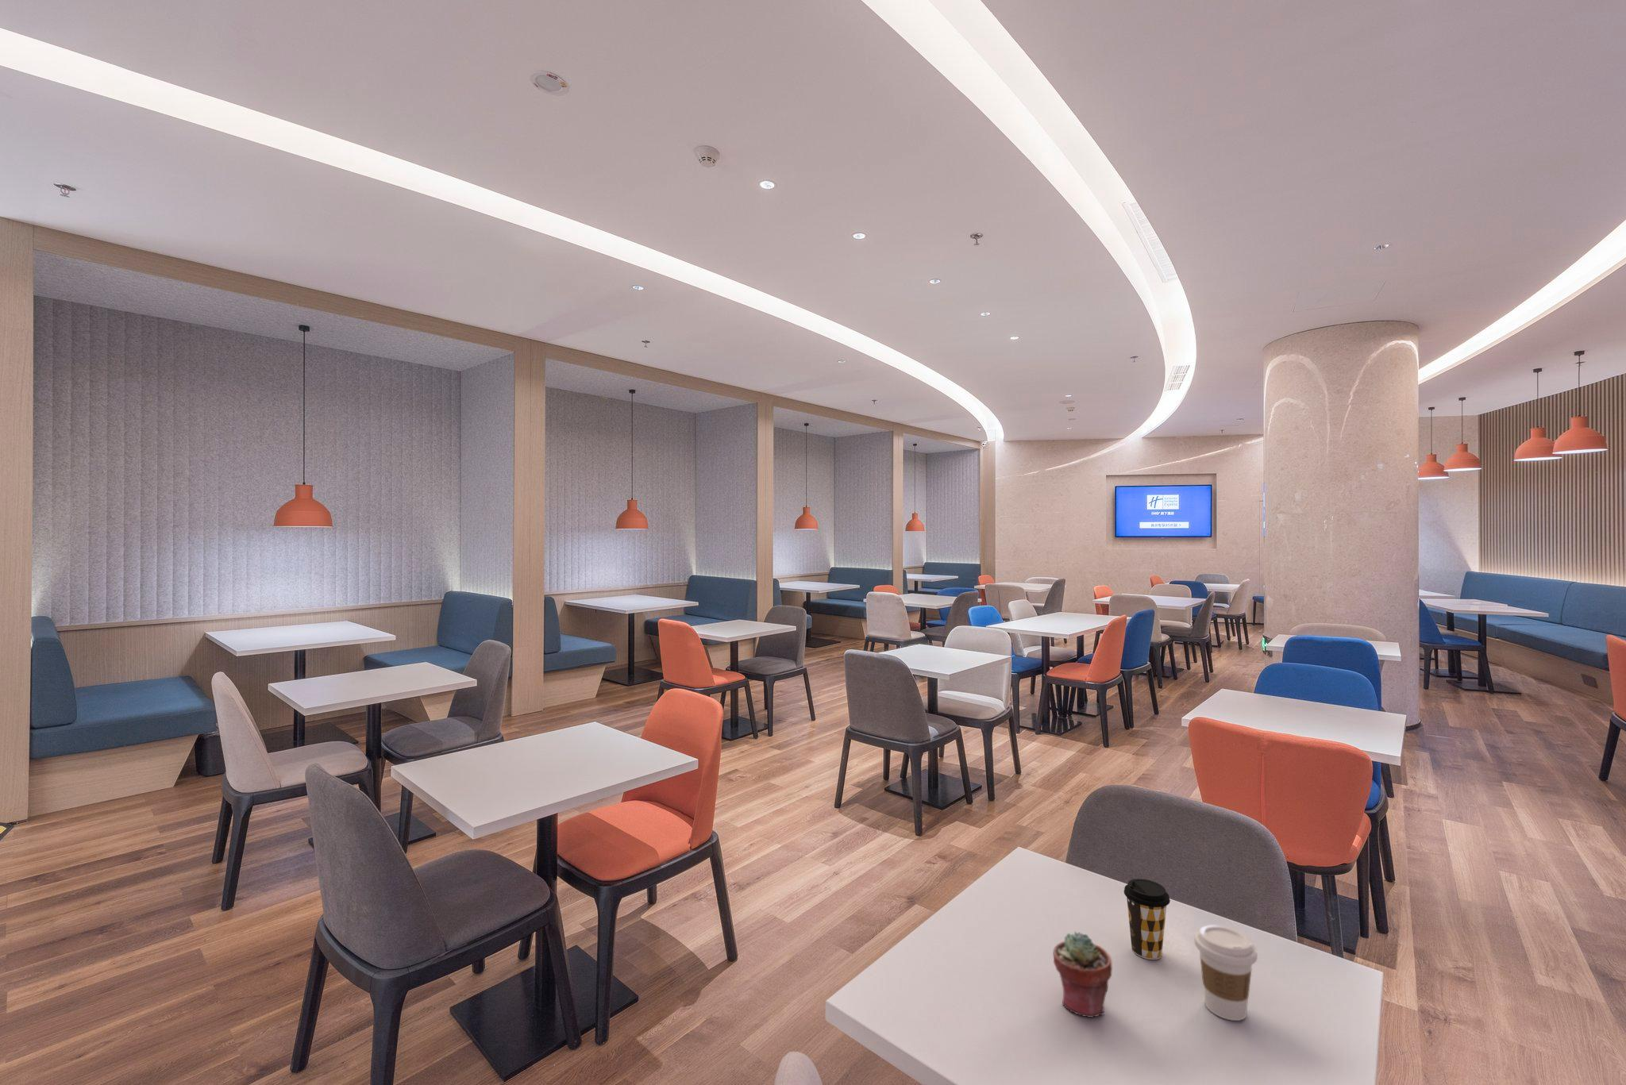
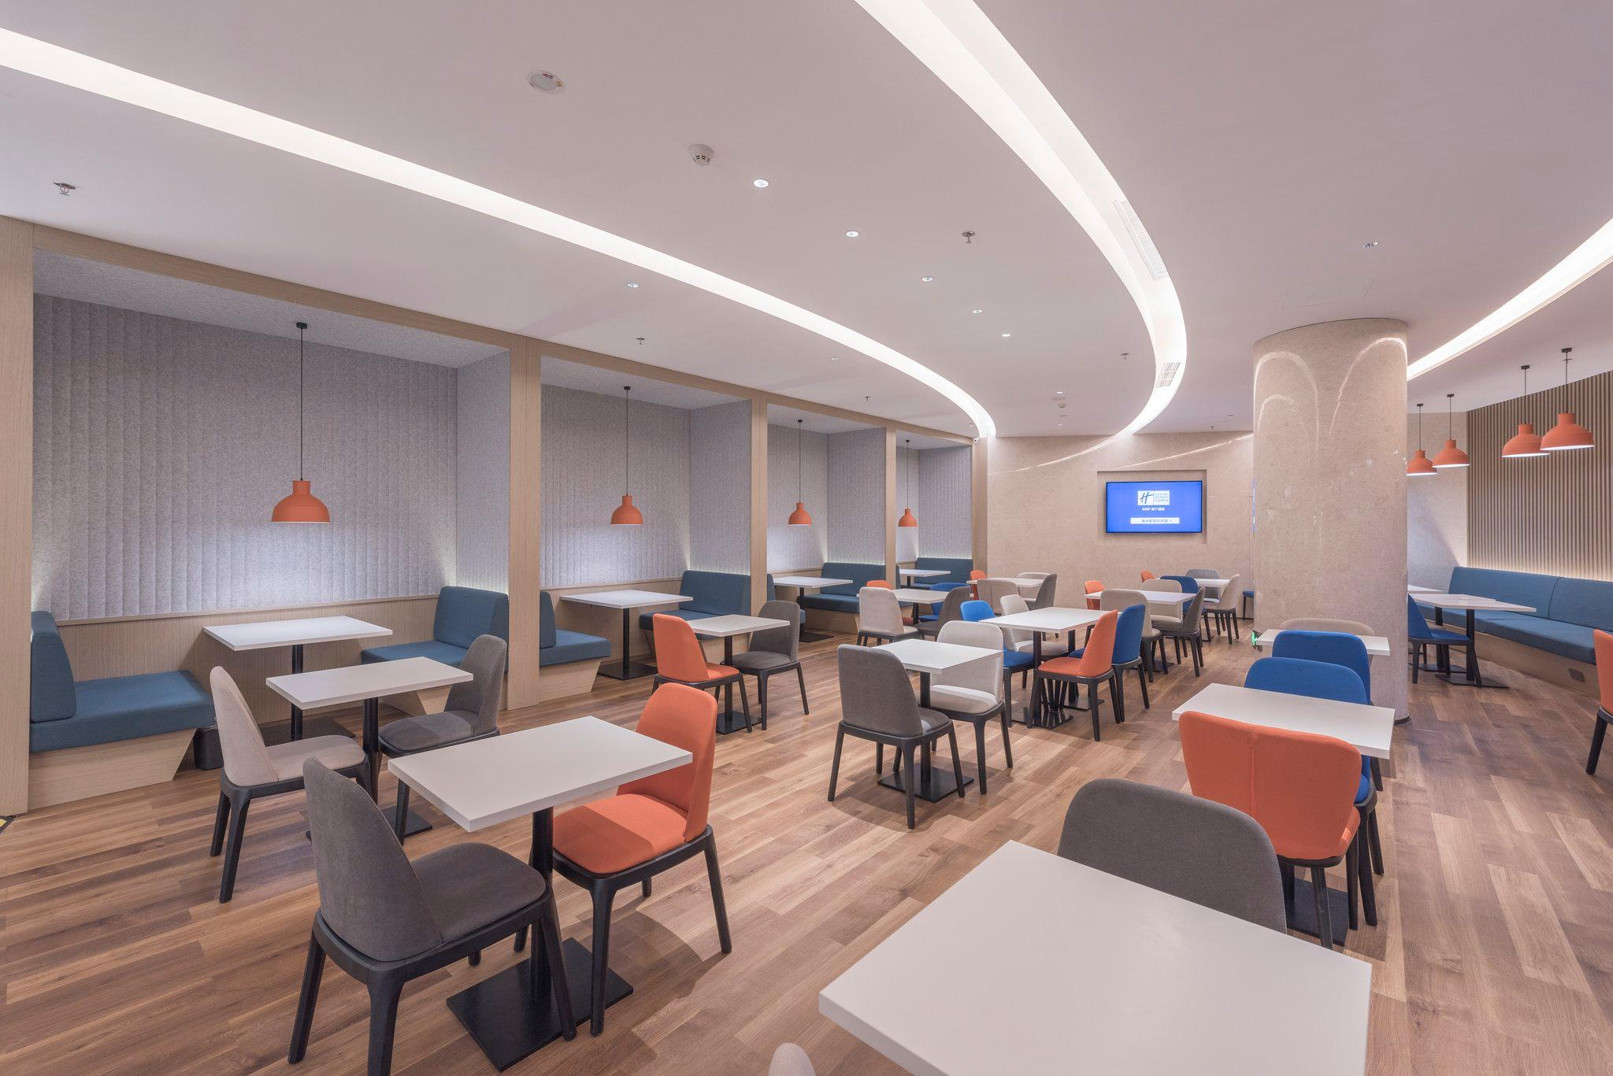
- coffee cup (1147, 919)
- potted succulent (1082, 969)
- coffee cup (1225, 971)
